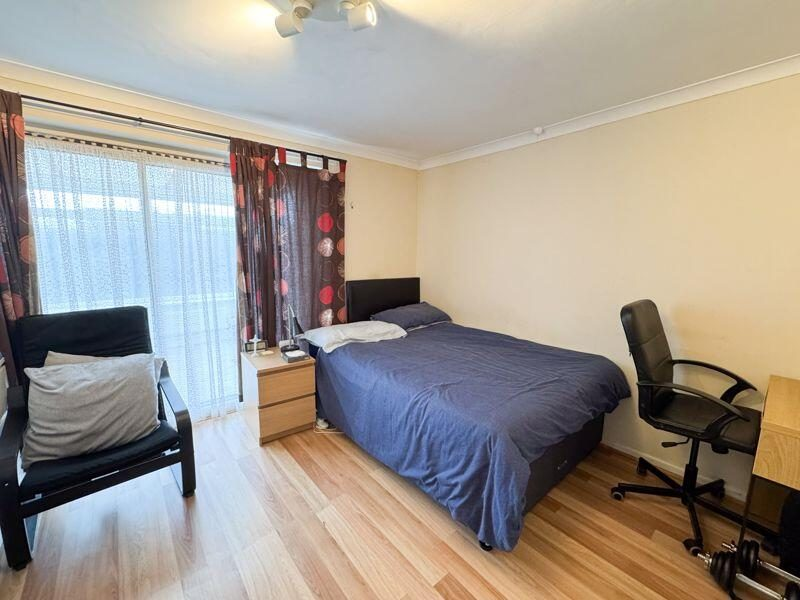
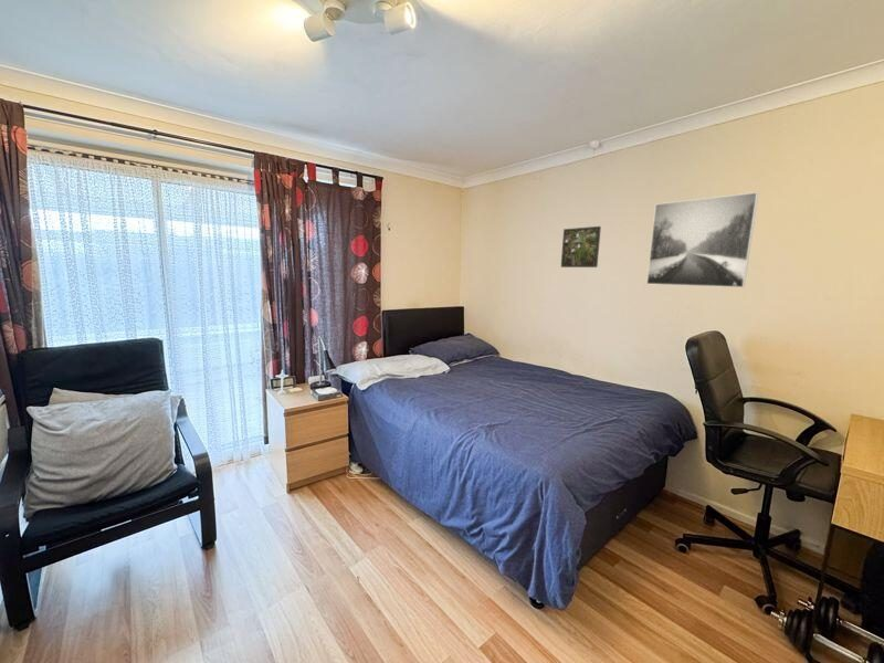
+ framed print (696, 243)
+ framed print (579, 248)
